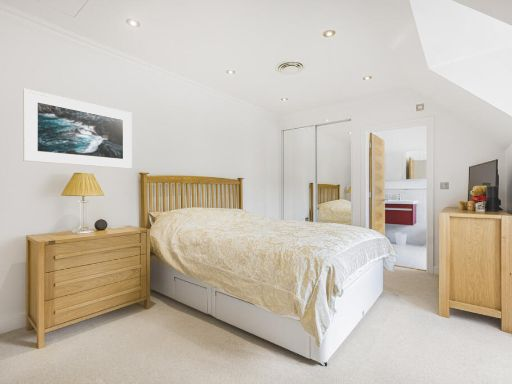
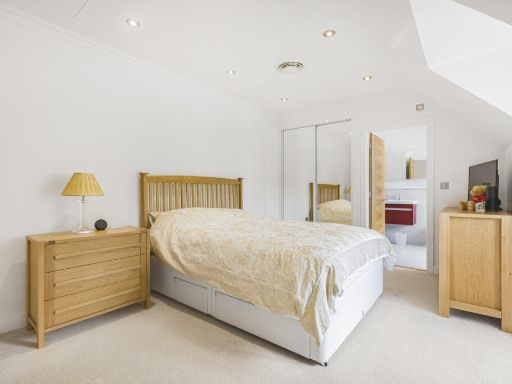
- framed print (84, 133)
